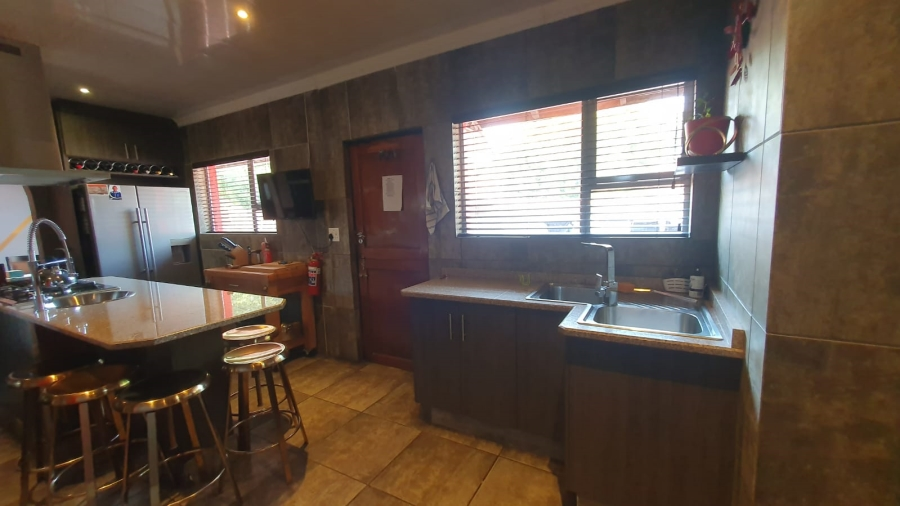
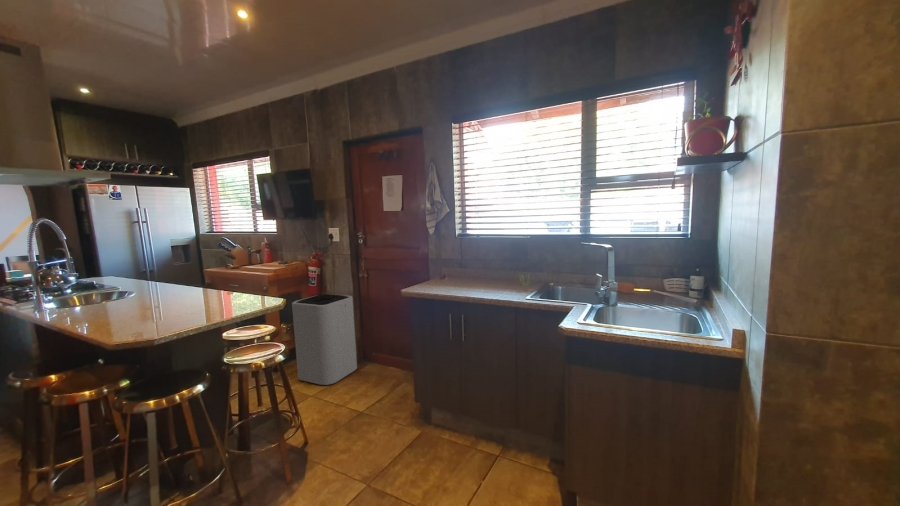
+ trash can (325, 335)
